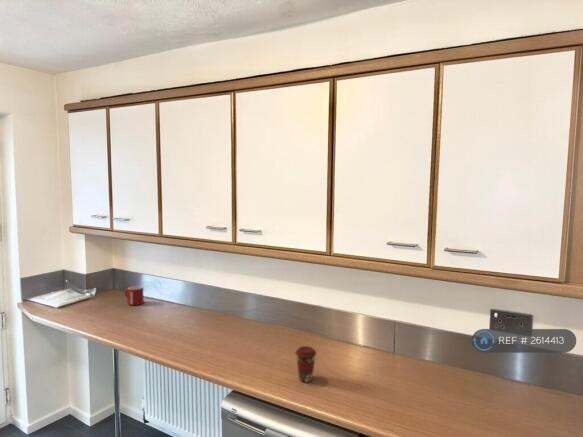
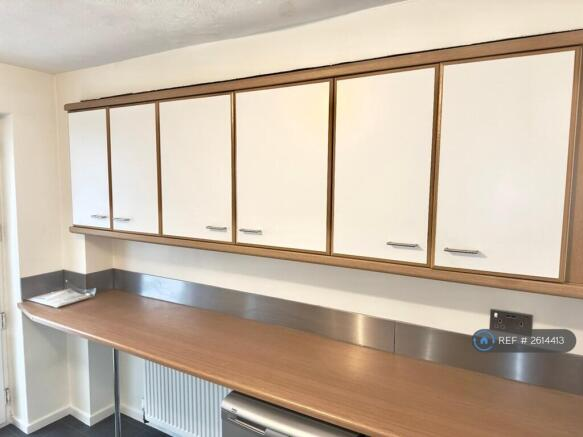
- coffee cup (305, 364)
- mug (133, 295)
